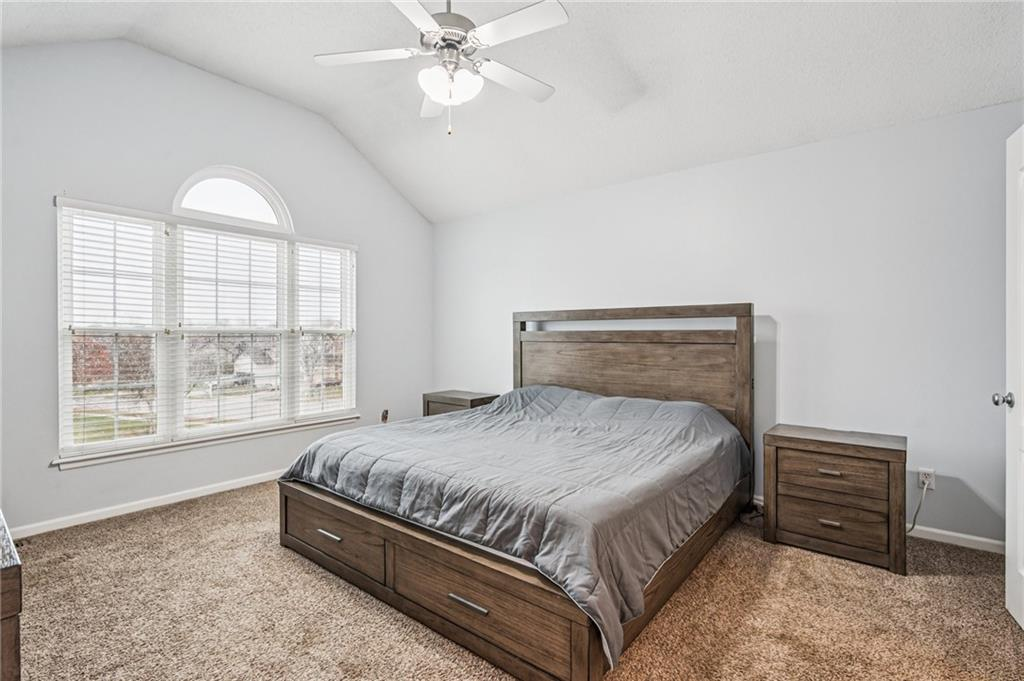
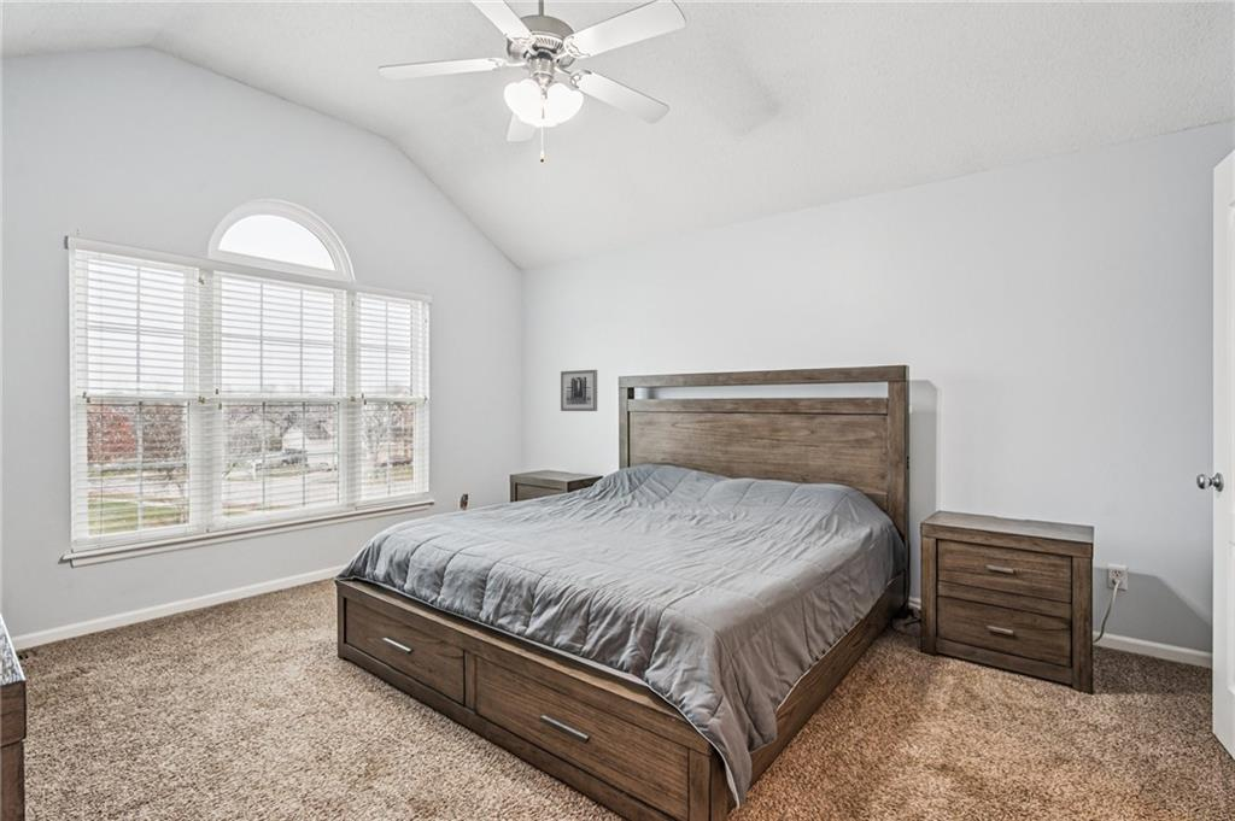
+ wall art (578, 391)
